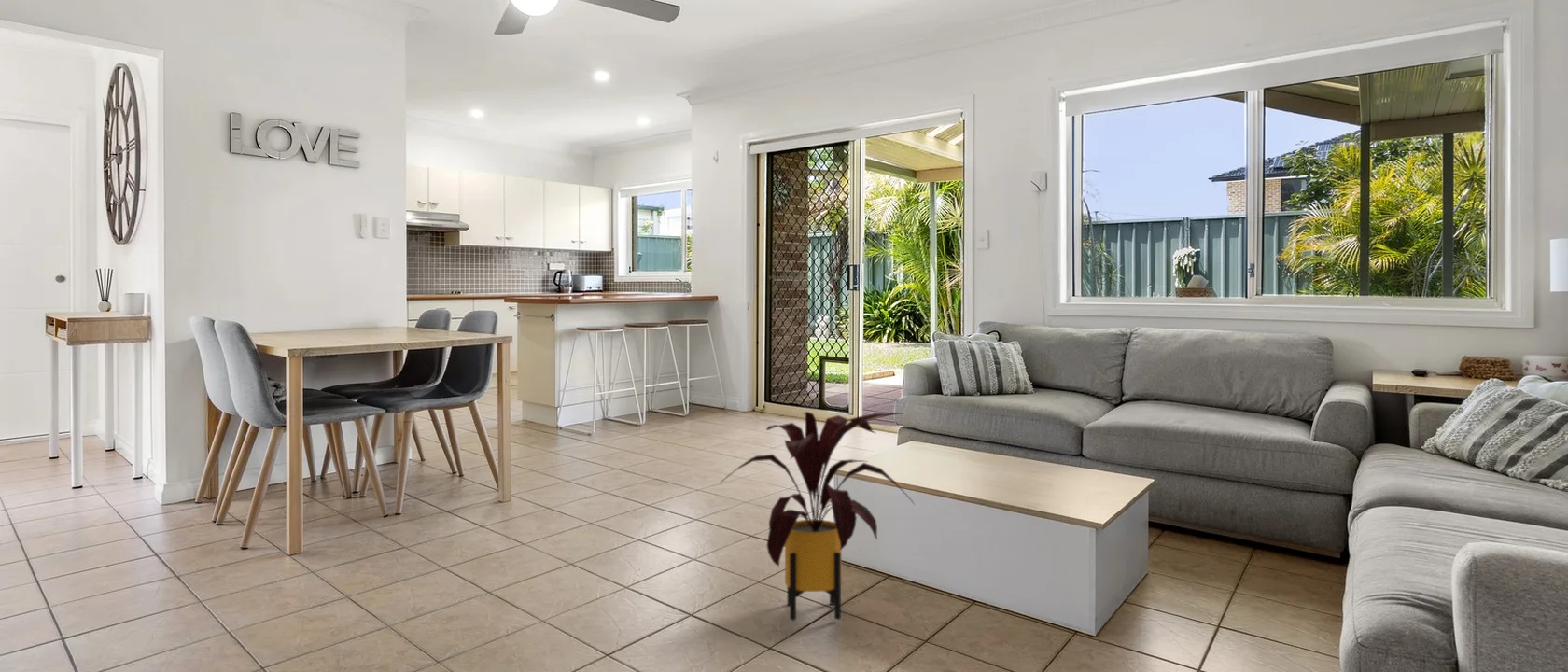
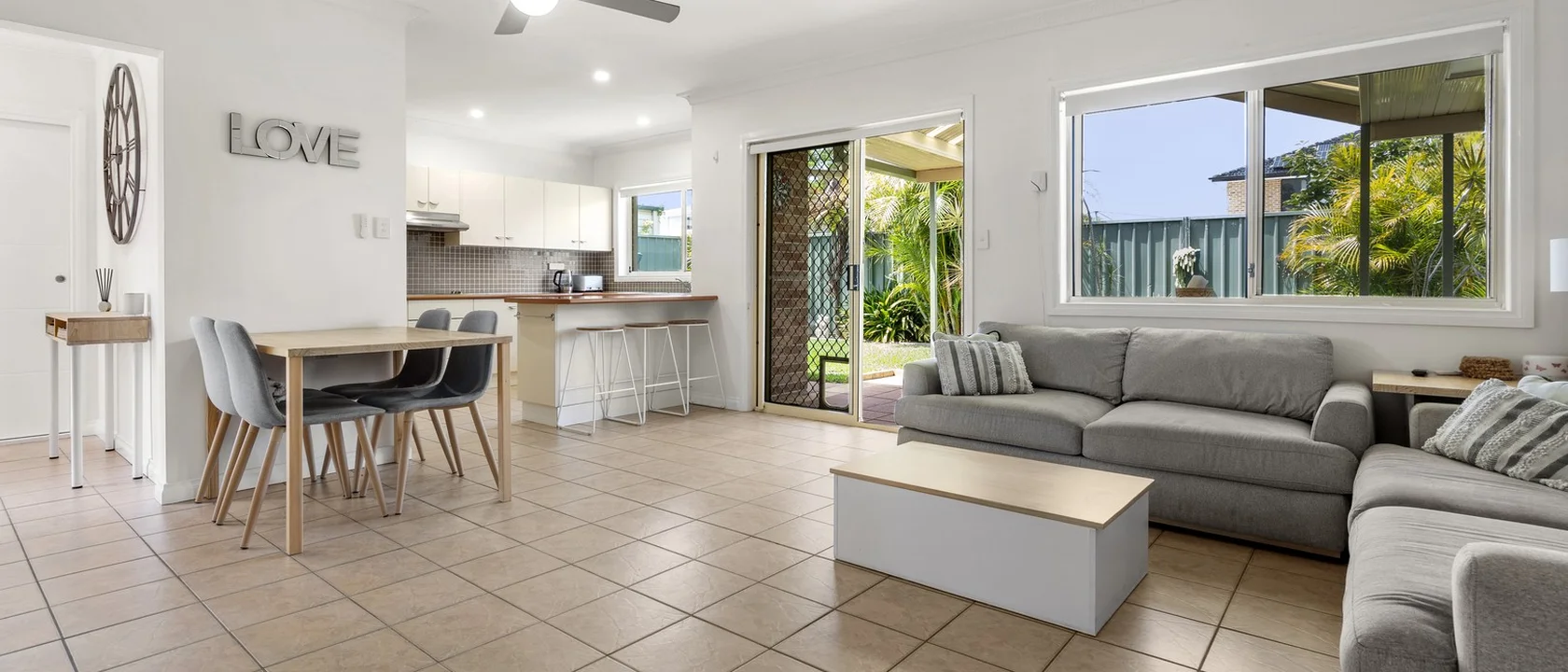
- house plant (816, 508)
